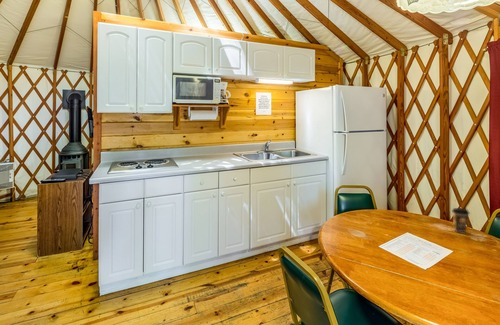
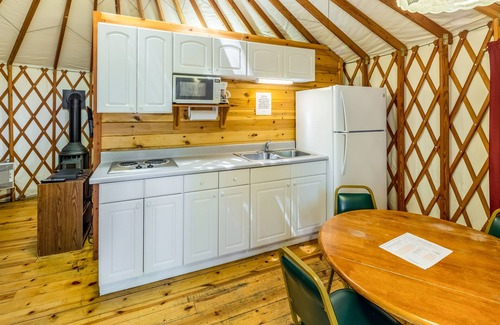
- coffee cup (460, 220)
